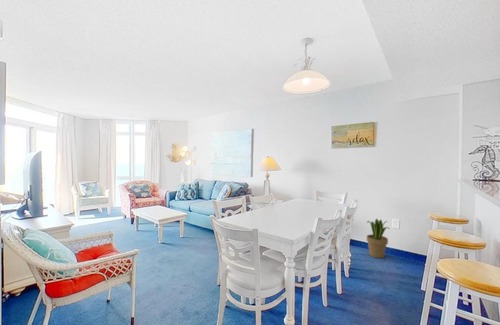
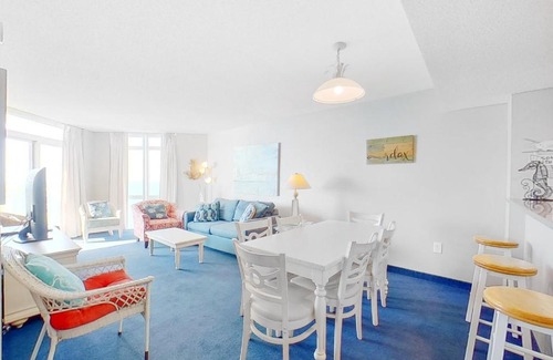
- potted plant (378, 237)
